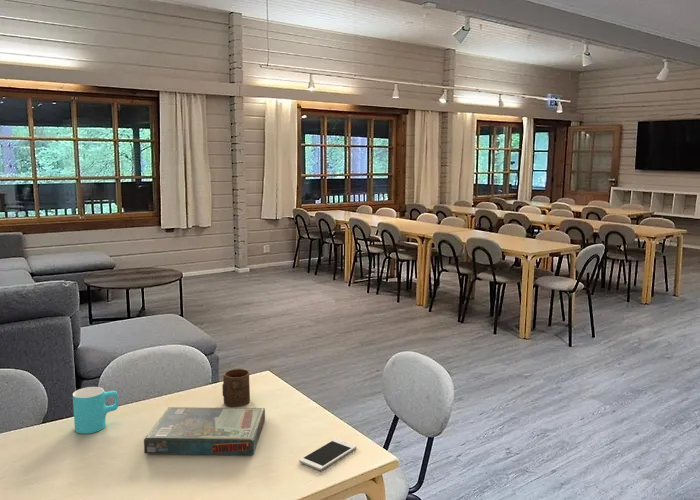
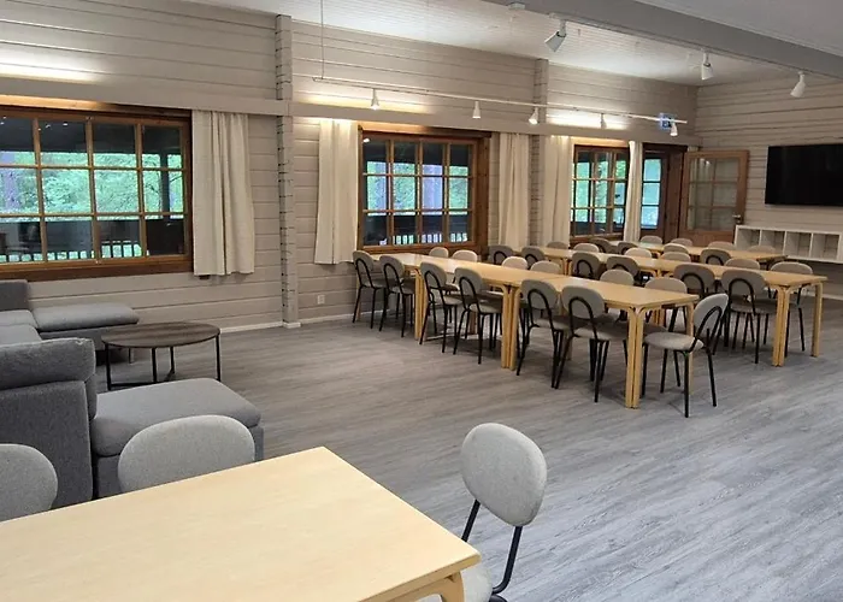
- cup (95, 409)
- cell phone (328, 453)
- board game (208, 429)
- cup (236, 387)
